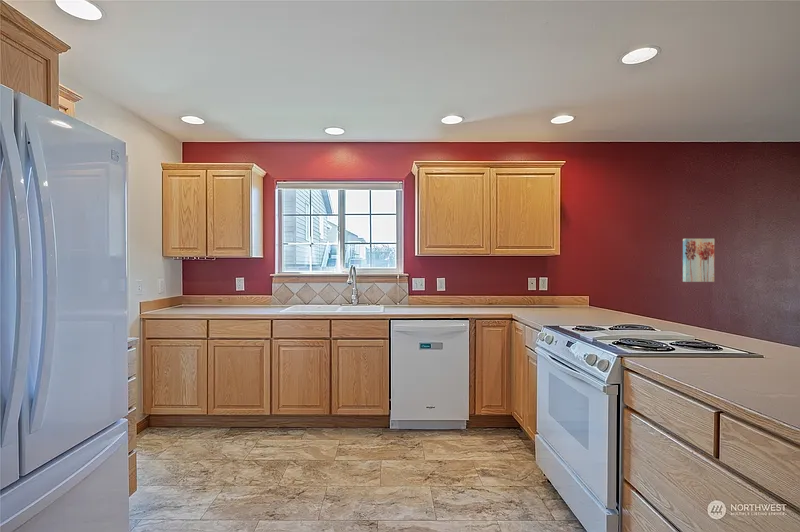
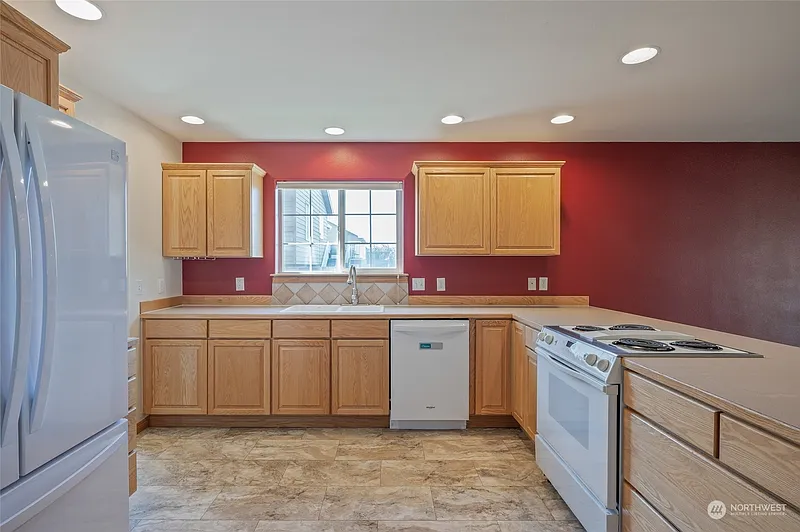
- wall art (698, 260)
